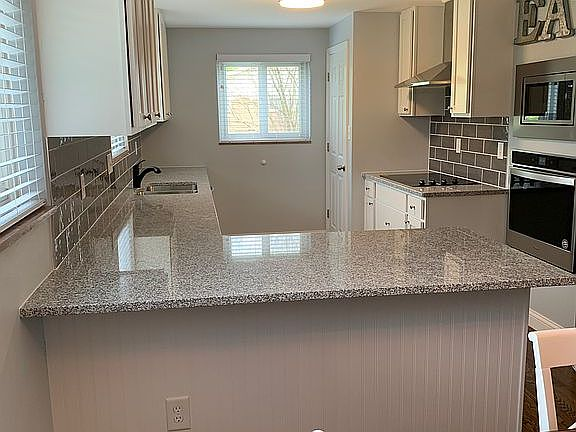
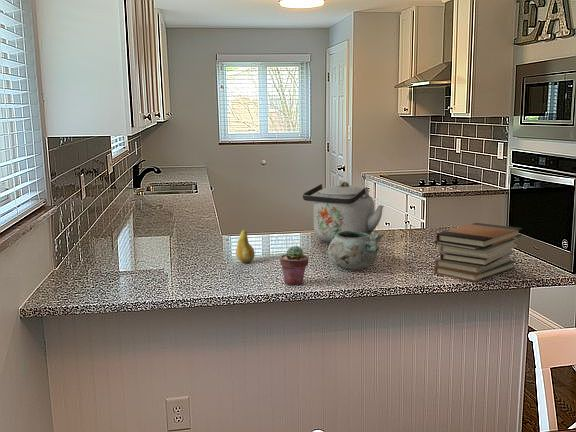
+ fruit (245, 245)
+ decorative bowl (352, 247)
+ book stack (478, 250)
+ kettle (348, 211)
+ potted succulent (294, 264)
